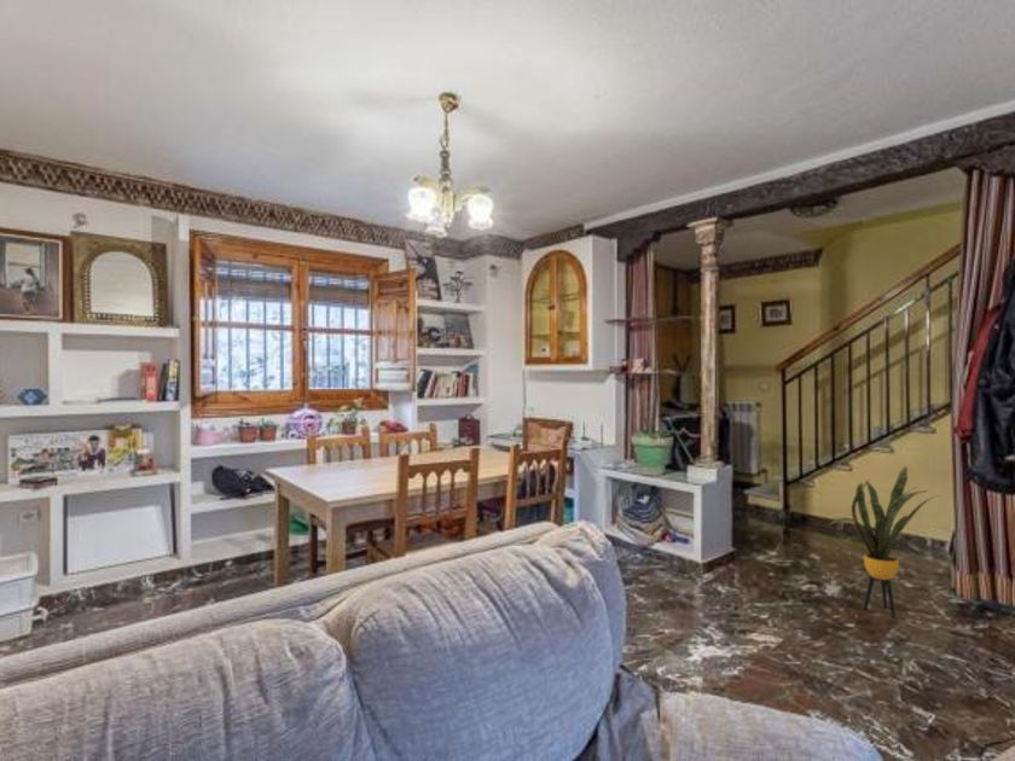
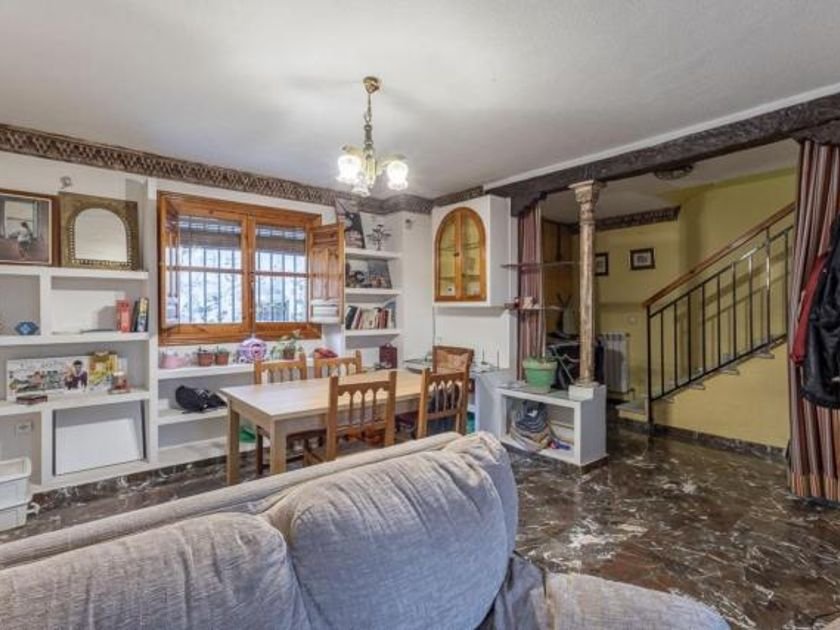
- house plant (889, 541)
